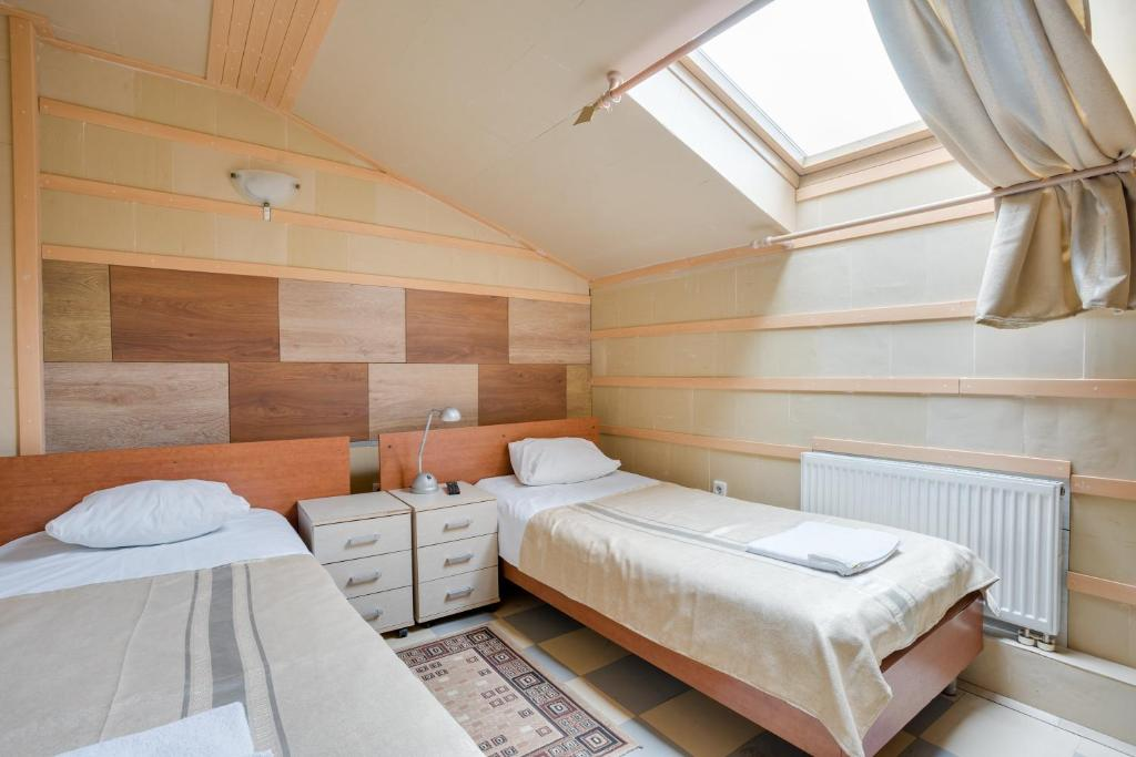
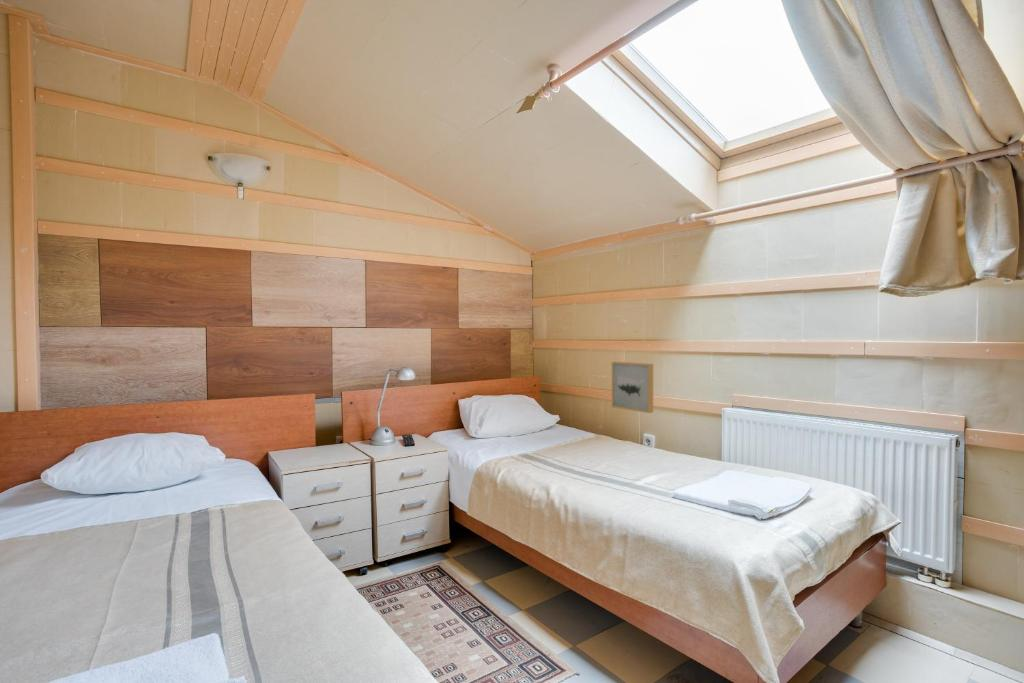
+ wall art (631, 386)
